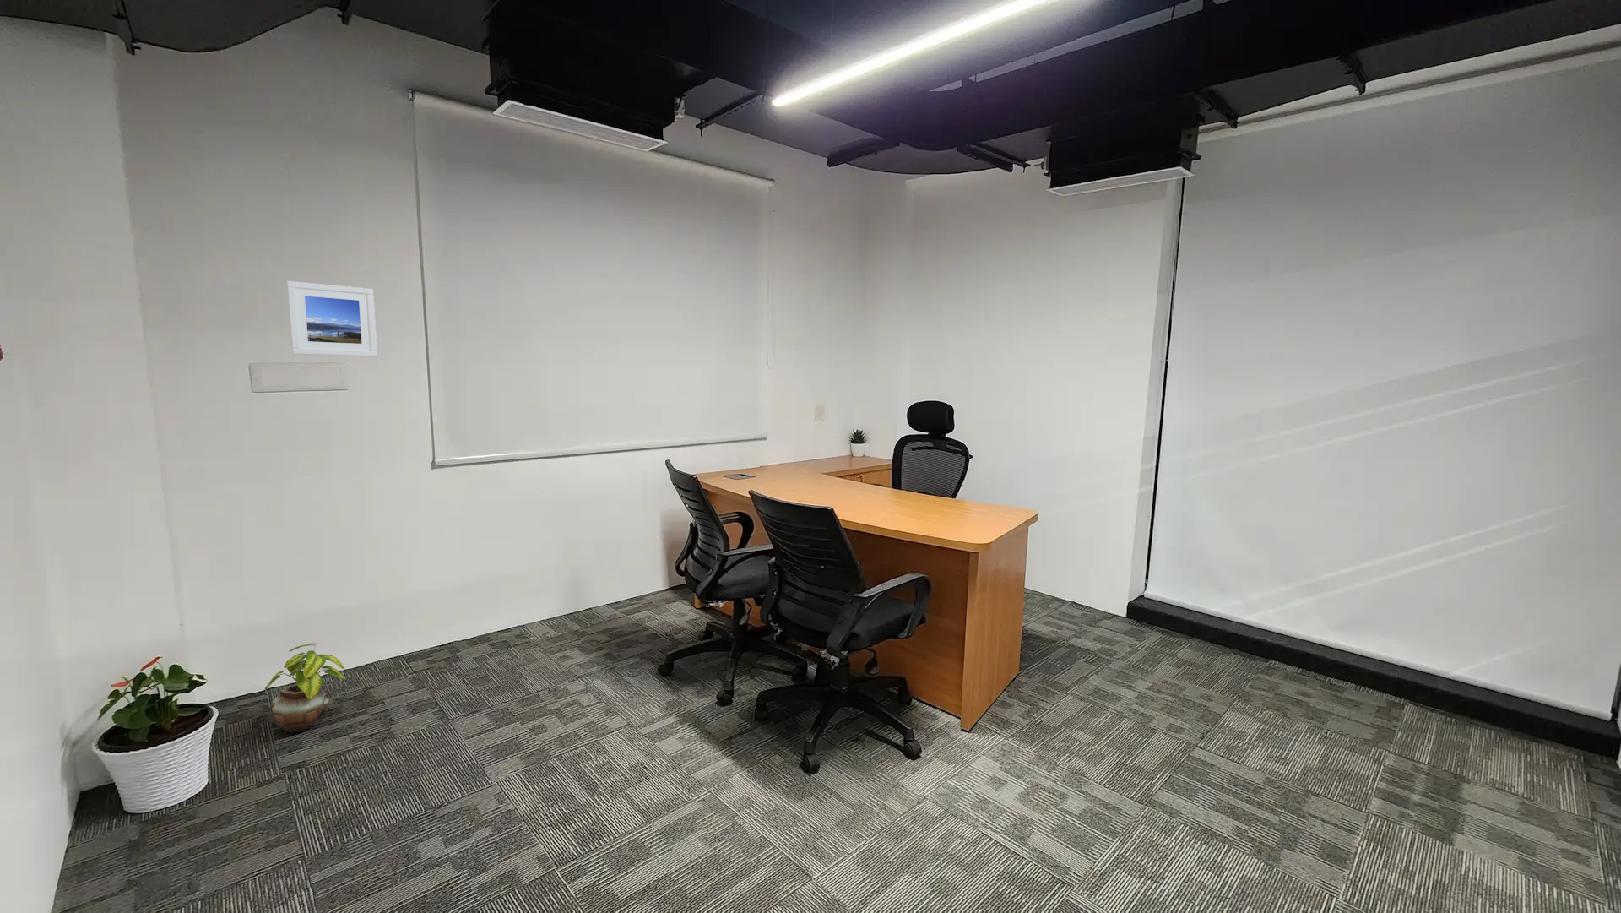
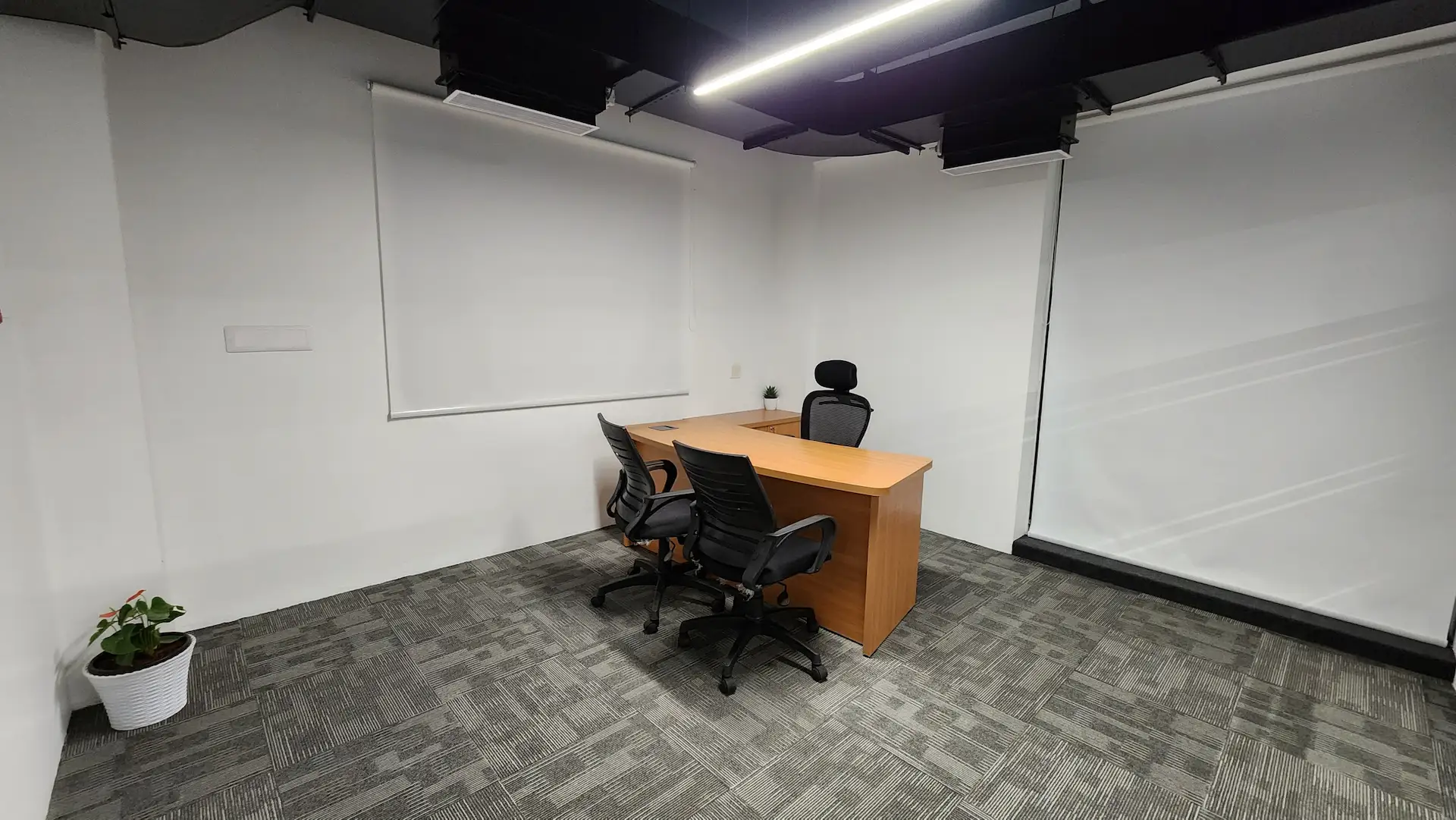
- potted plant (305, 684)
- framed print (334, 320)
